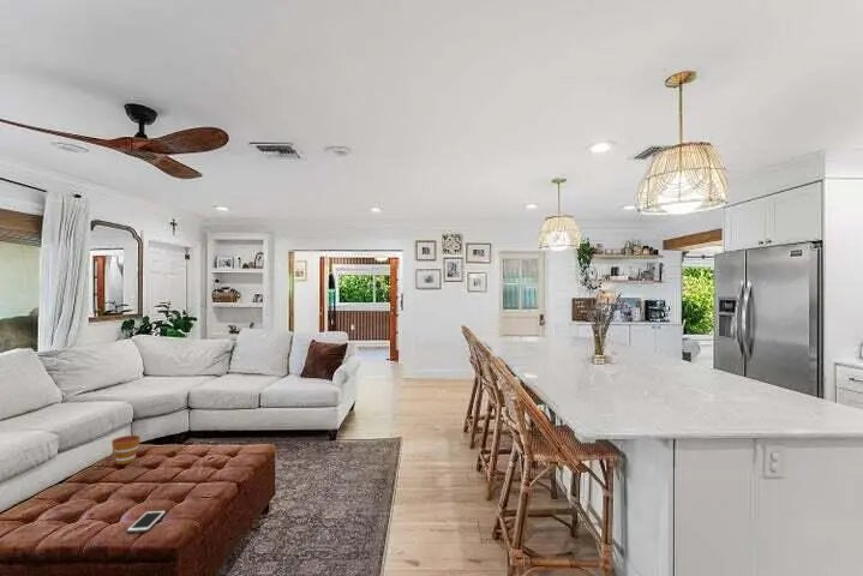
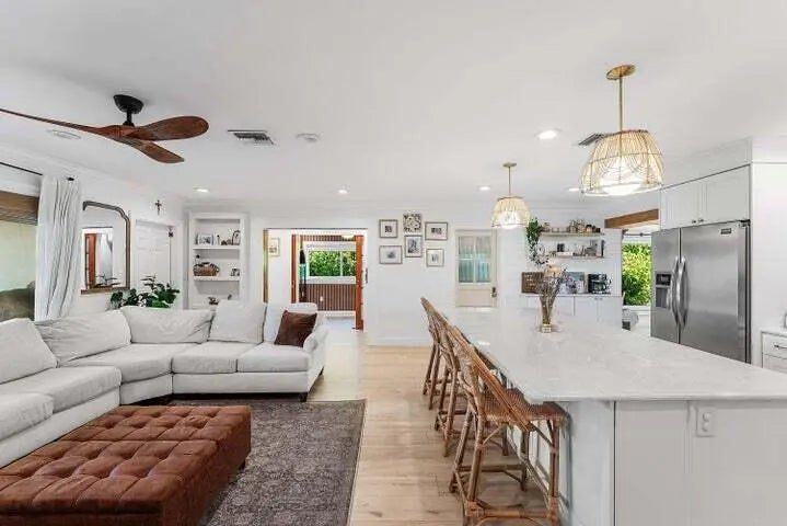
- cell phone (146, 521)
- cup (124, 450)
